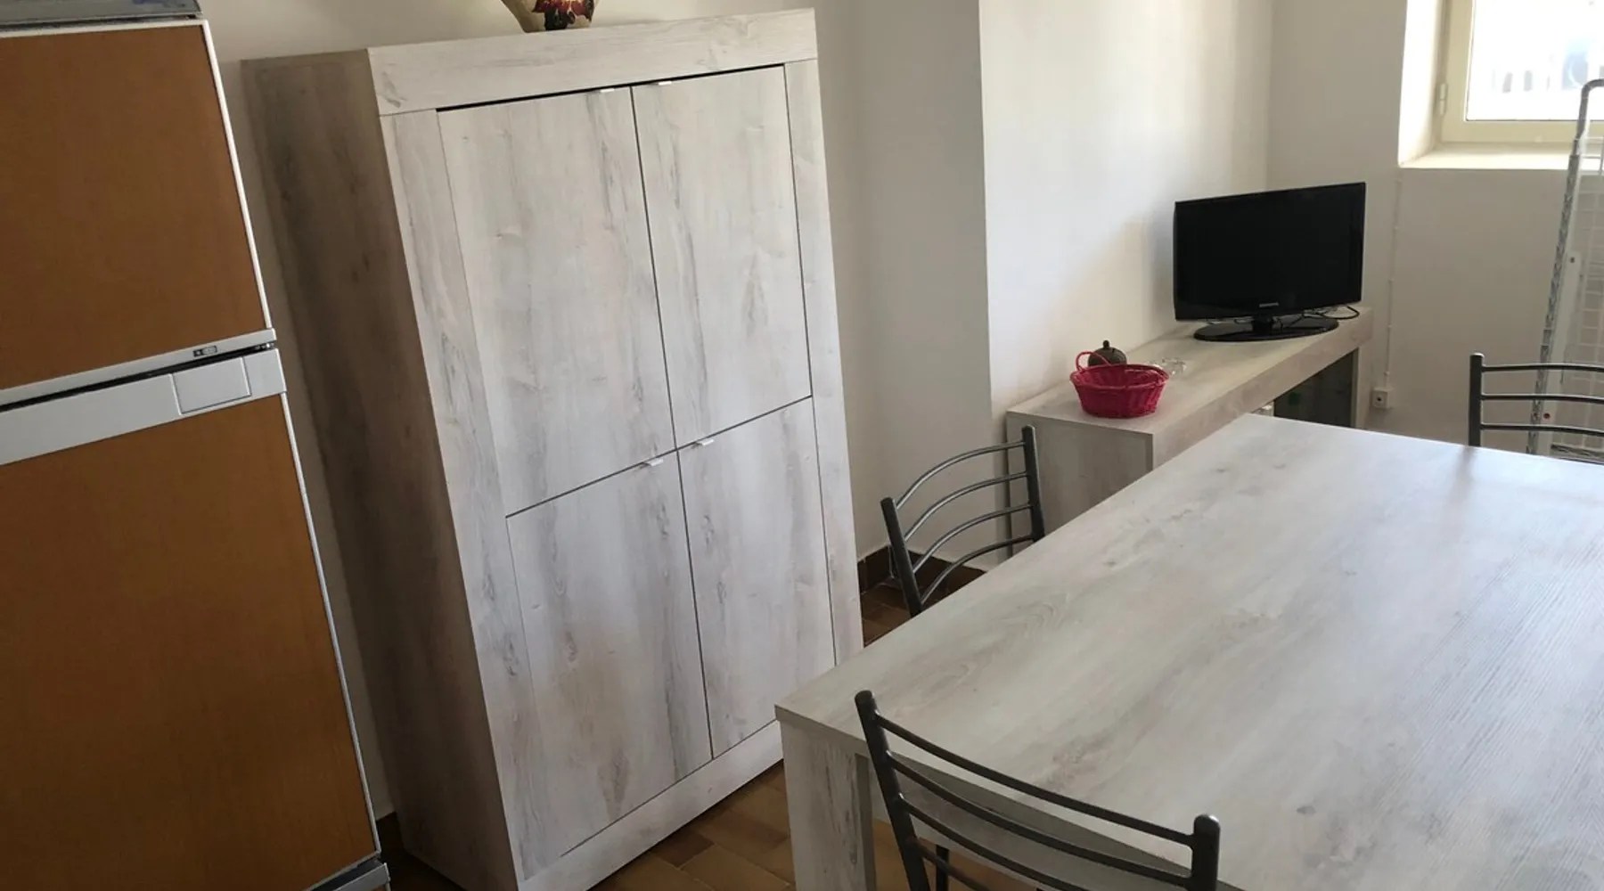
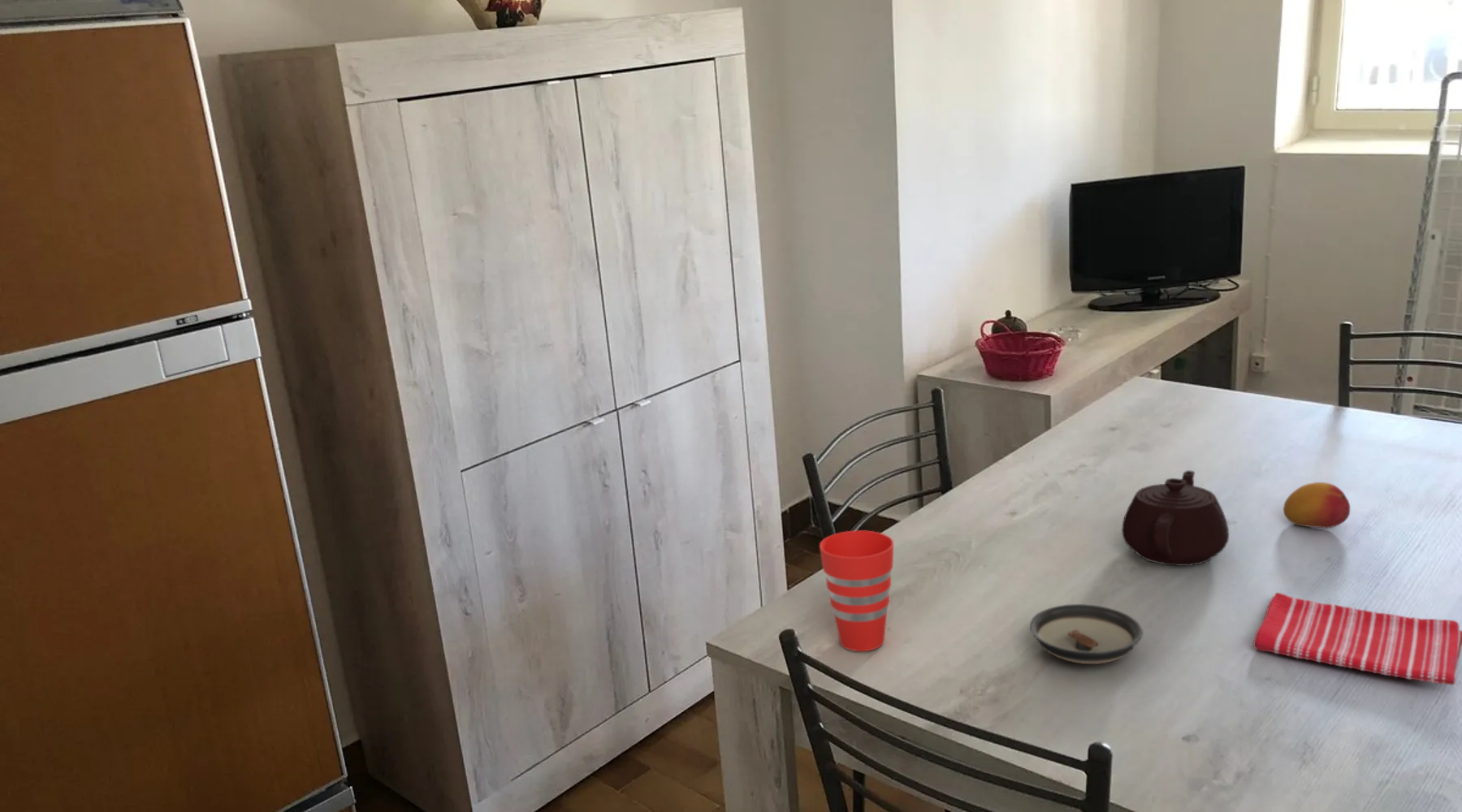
+ cup (859, 593)
+ teapot (1176, 515)
+ fruit (1316, 505)
+ dish towel (1356, 636)
+ saucer (1085, 639)
